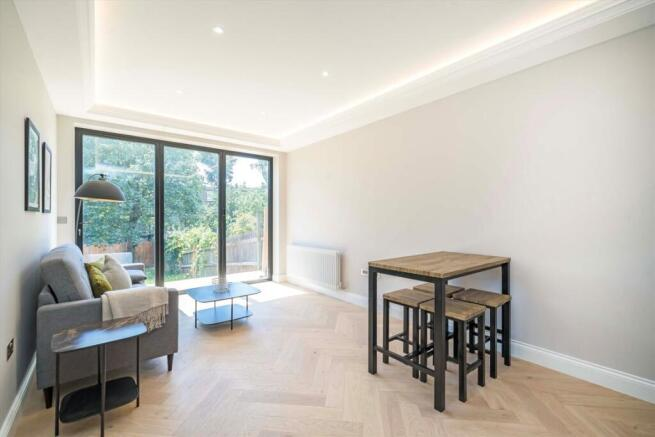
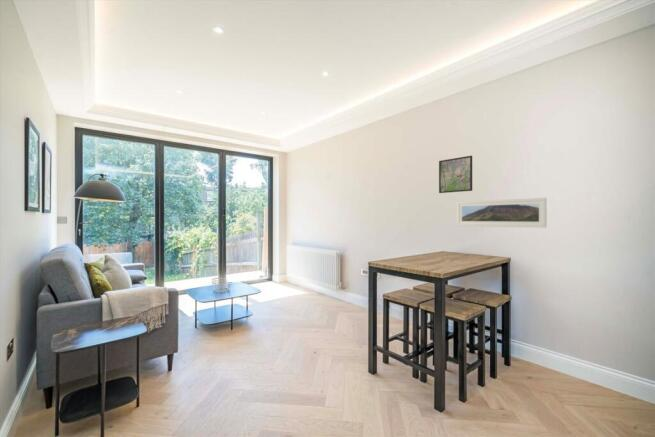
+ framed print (454, 175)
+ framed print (497, 213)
